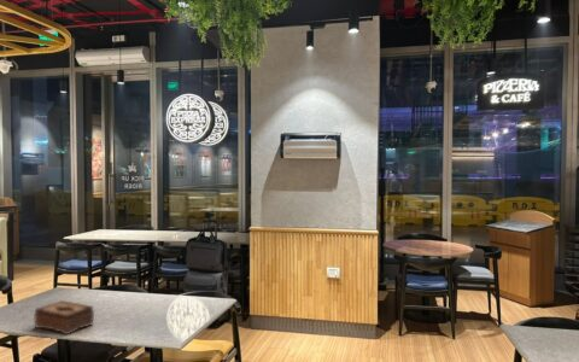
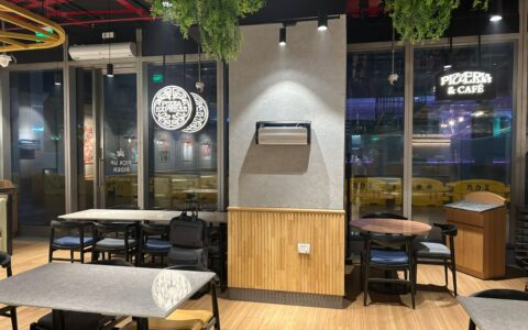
- tissue box (64, 316)
